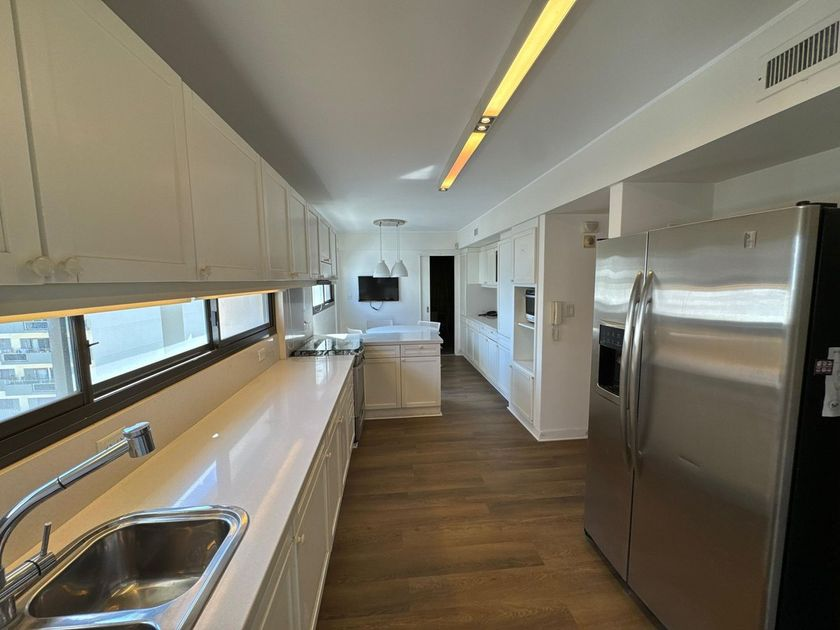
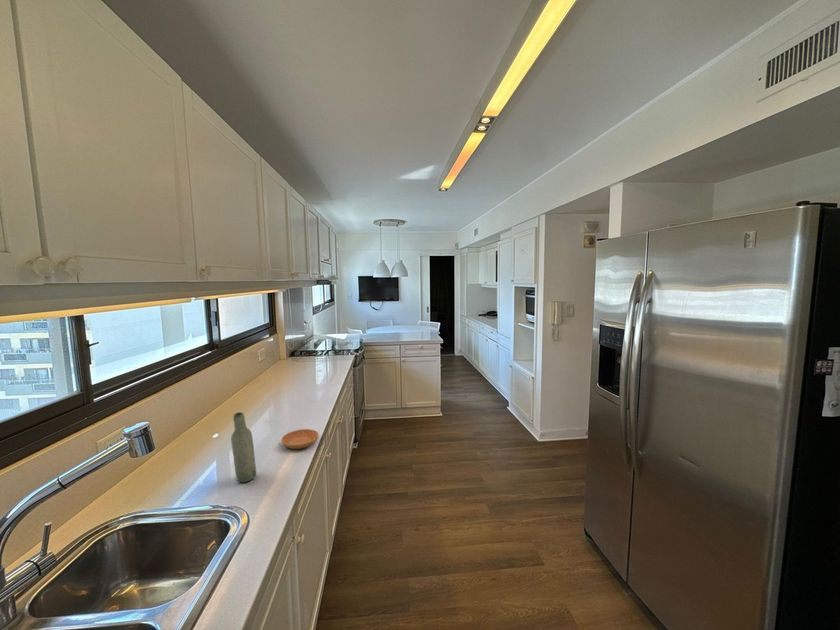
+ saucer (300, 439)
+ bottle (243, 445)
